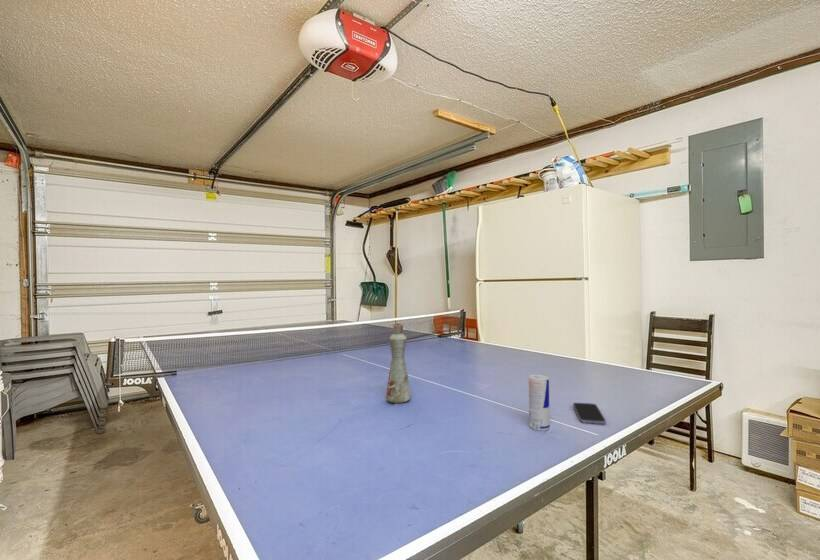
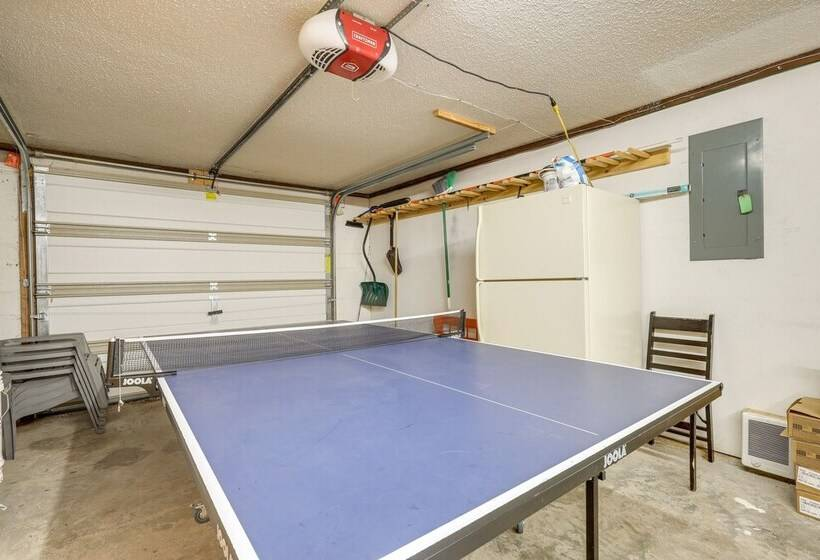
- bottle (397, 361)
- beverage can (539, 402)
- smartphone (588, 412)
